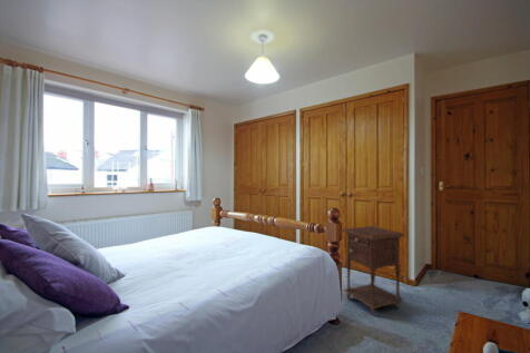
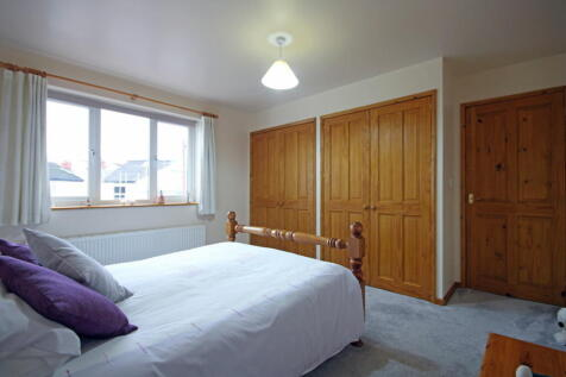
- nightstand (372, 266)
